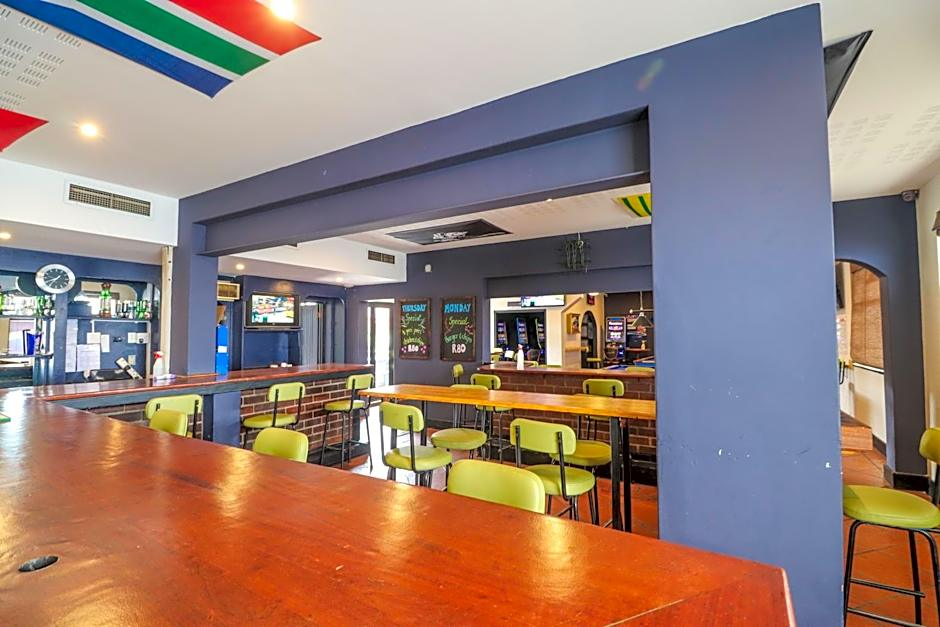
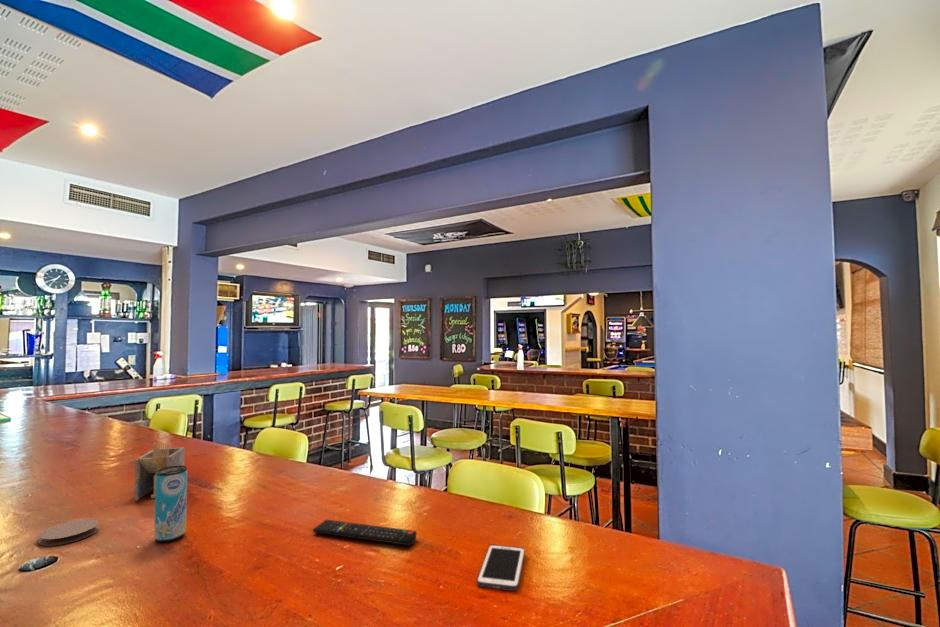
+ remote control (365, 533)
+ napkin holder (161, 465)
+ beverage can (171, 503)
+ cell phone (502, 565)
+ coaster (69, 531)
